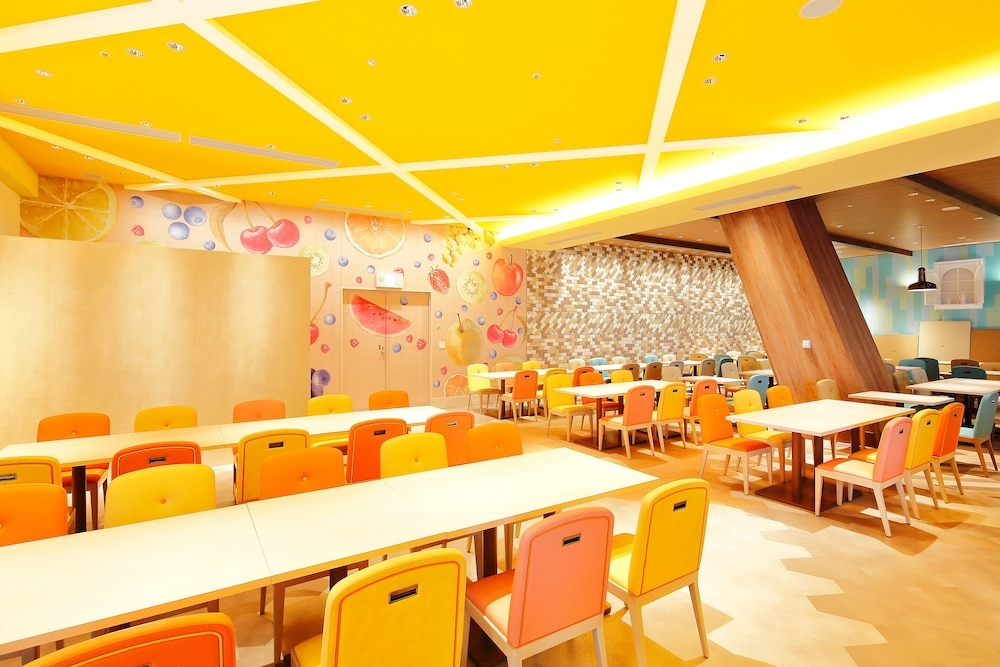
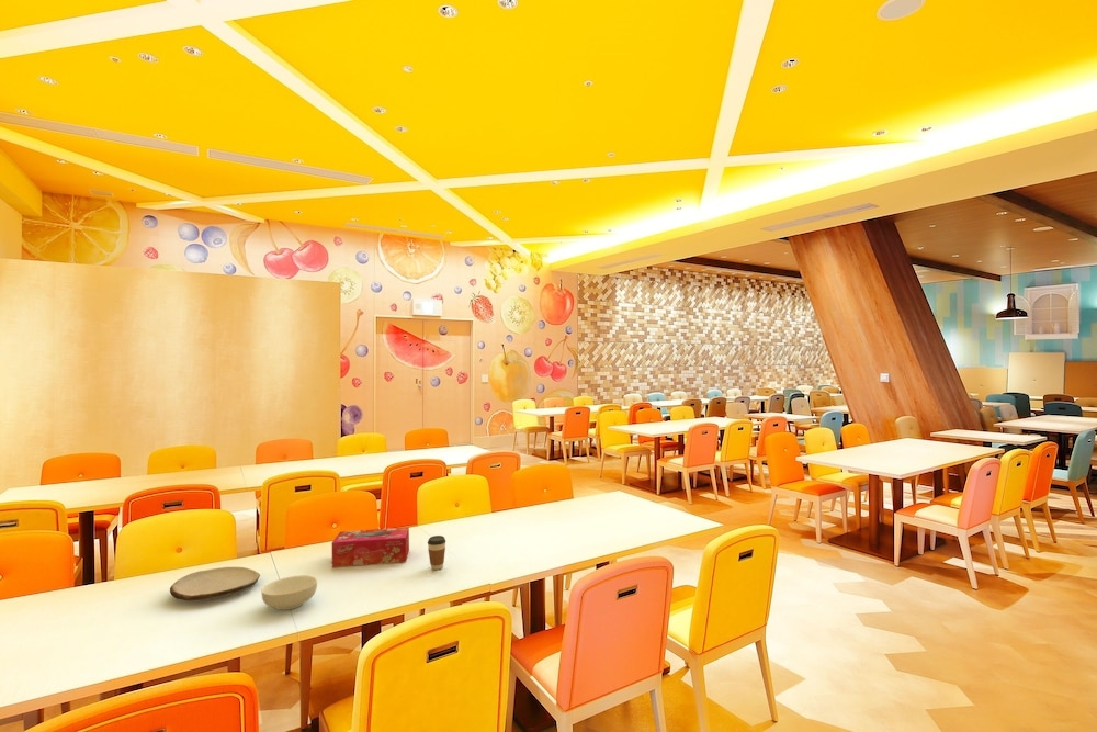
+ cereal bowl (290, 594)
+ tissue box (372, 545)
+ coffee cup (437, 552)
+ plate (216, 584)
